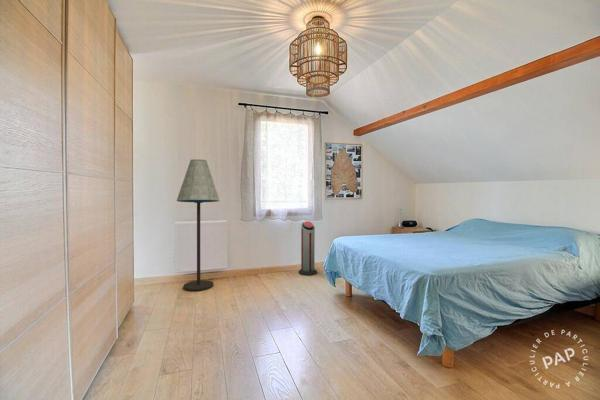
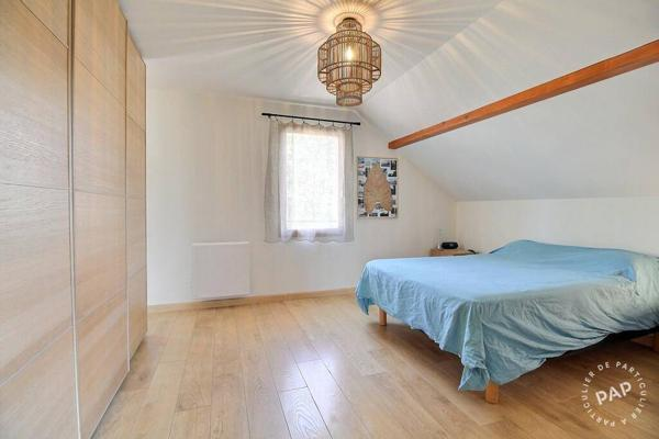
- floor lamp (198, 222)
- air purifier (307, 247)
